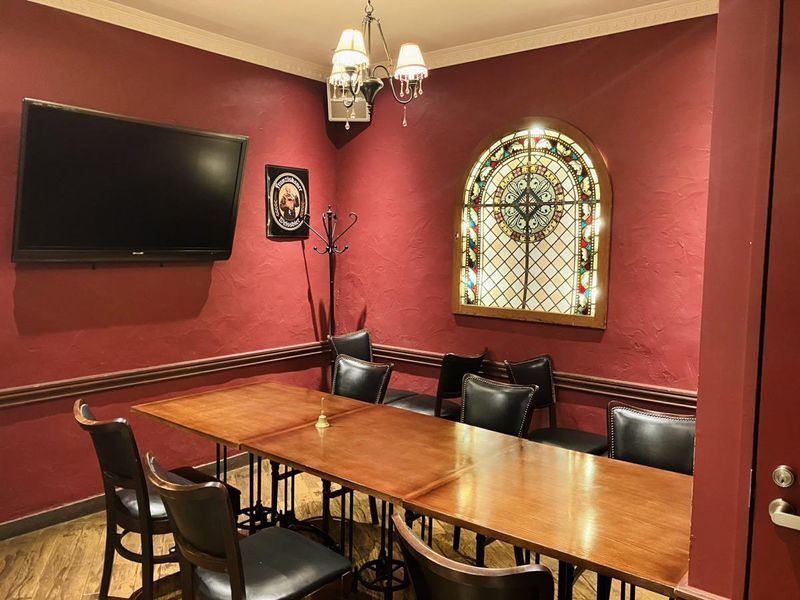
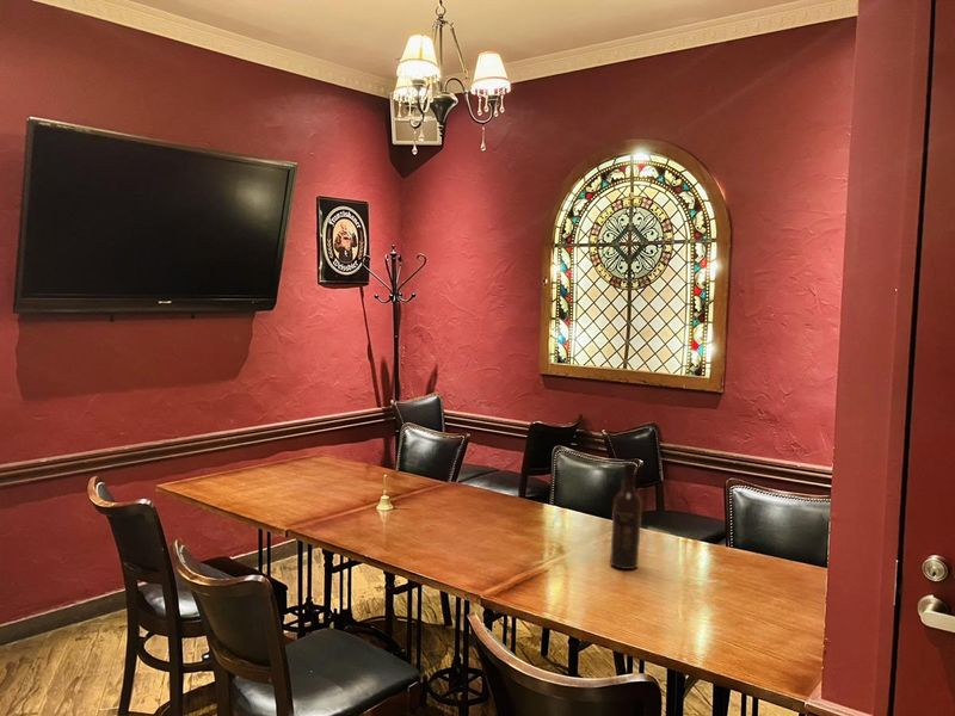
+ wine bottle (627, 514)
